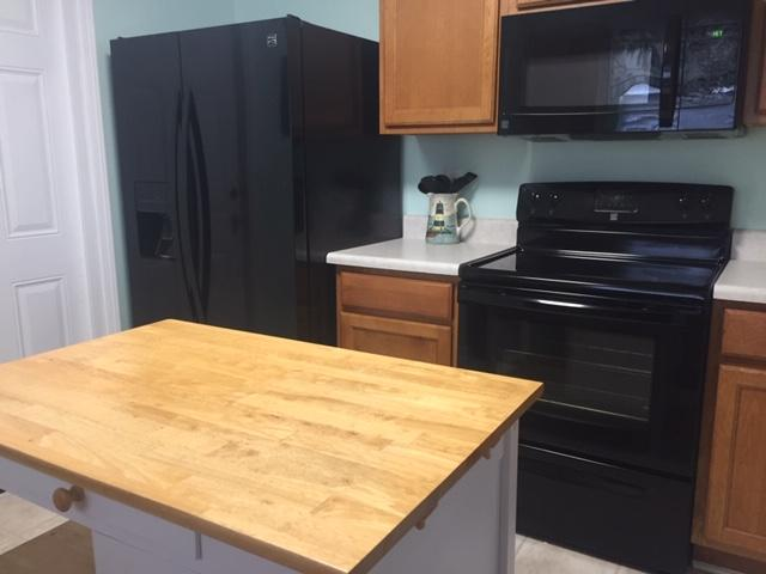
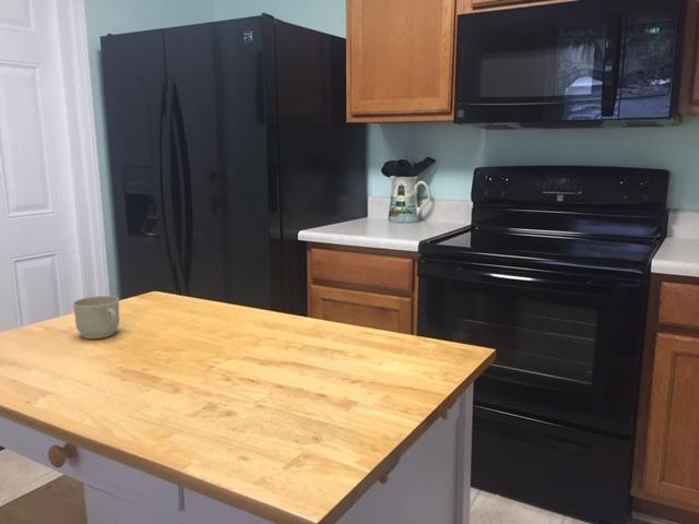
+ mug (100, 318)
